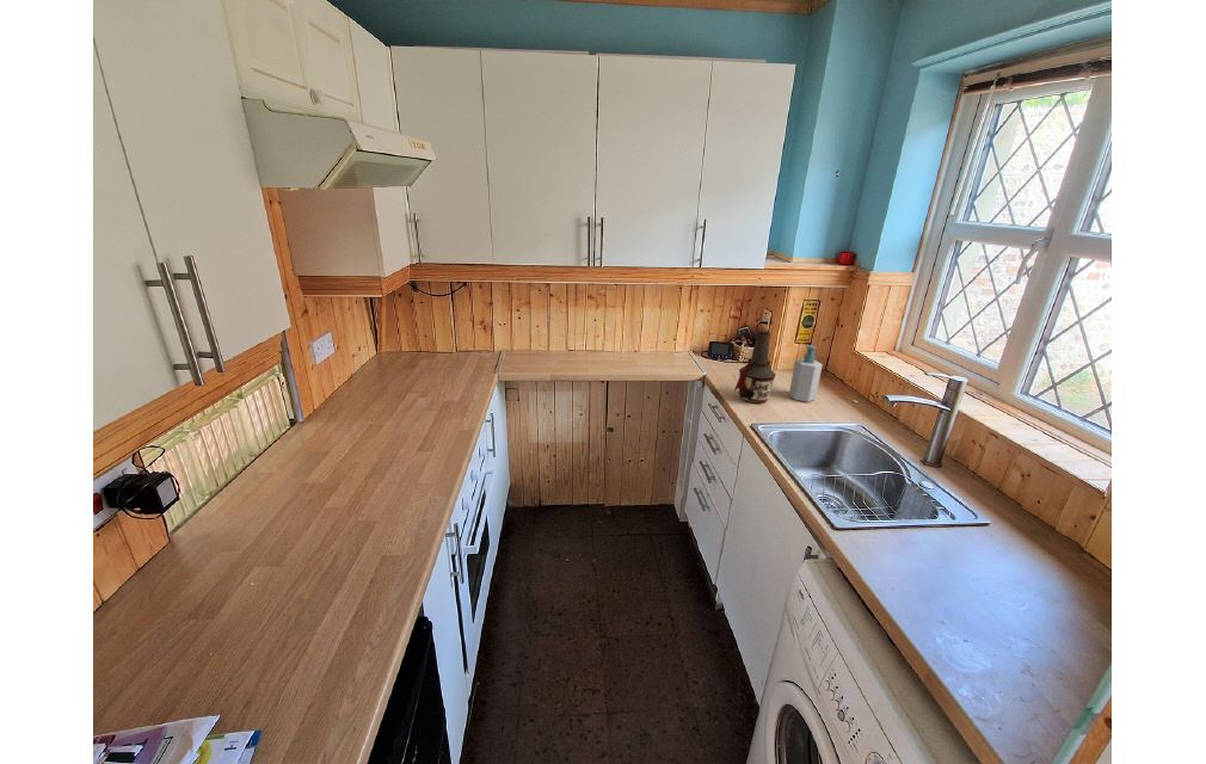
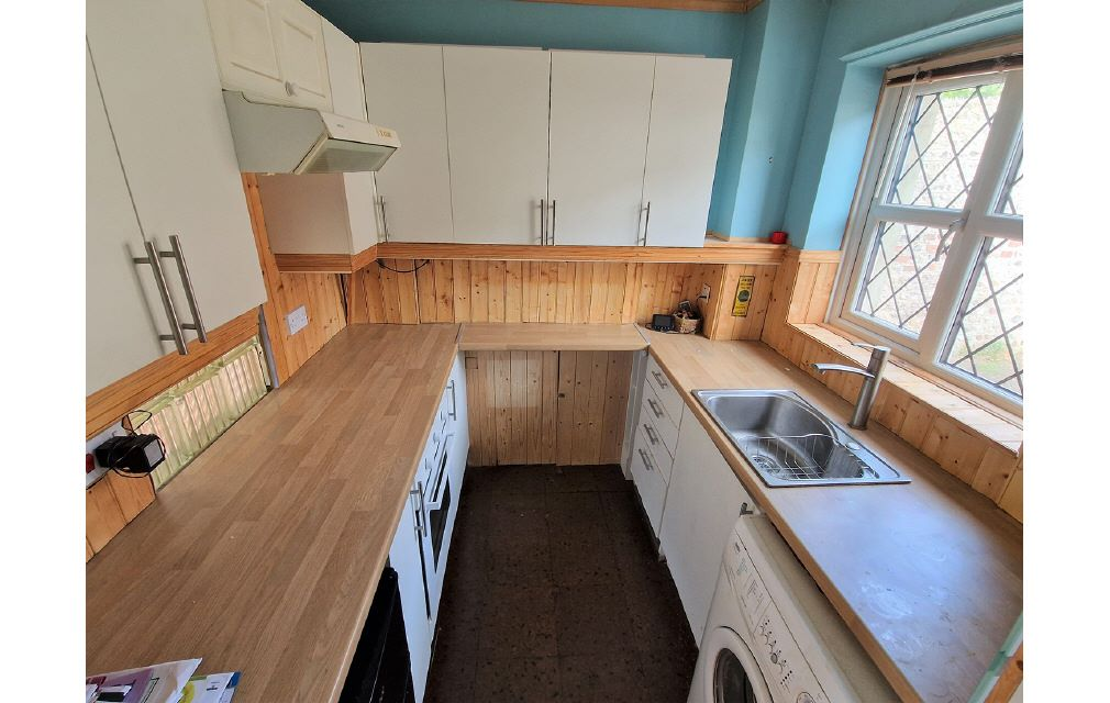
- soap bottle (806, 372)
- bottle (756, 365)
